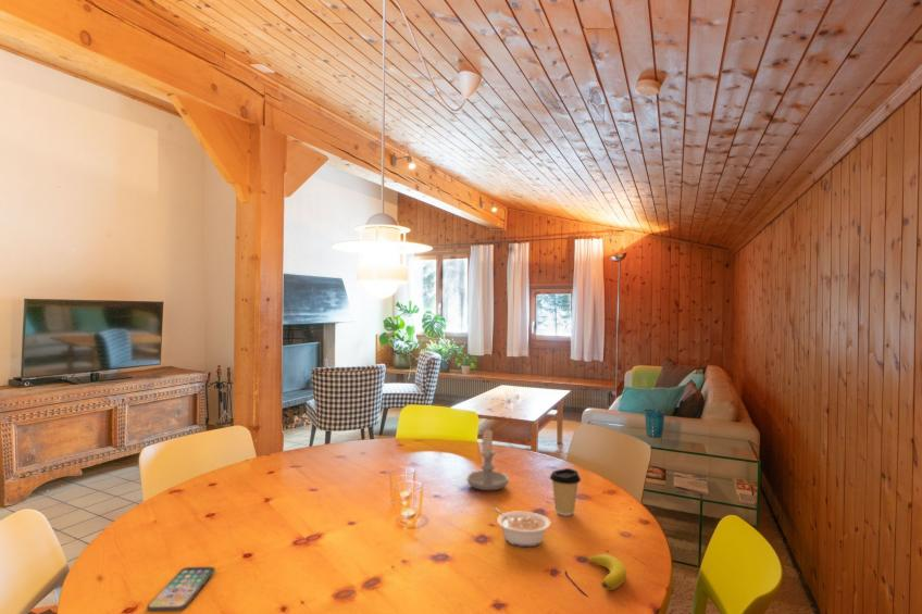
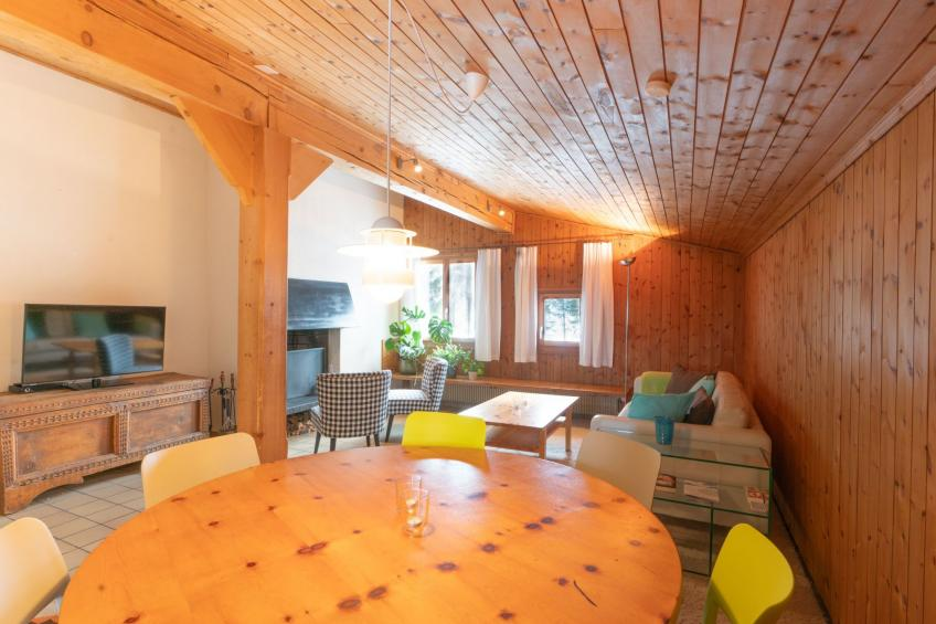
- coffee cup (564, 491)
- banana (608, 568)
- legume (521, 527)
- smartphone (183, 587)
- candle (487, 456)
